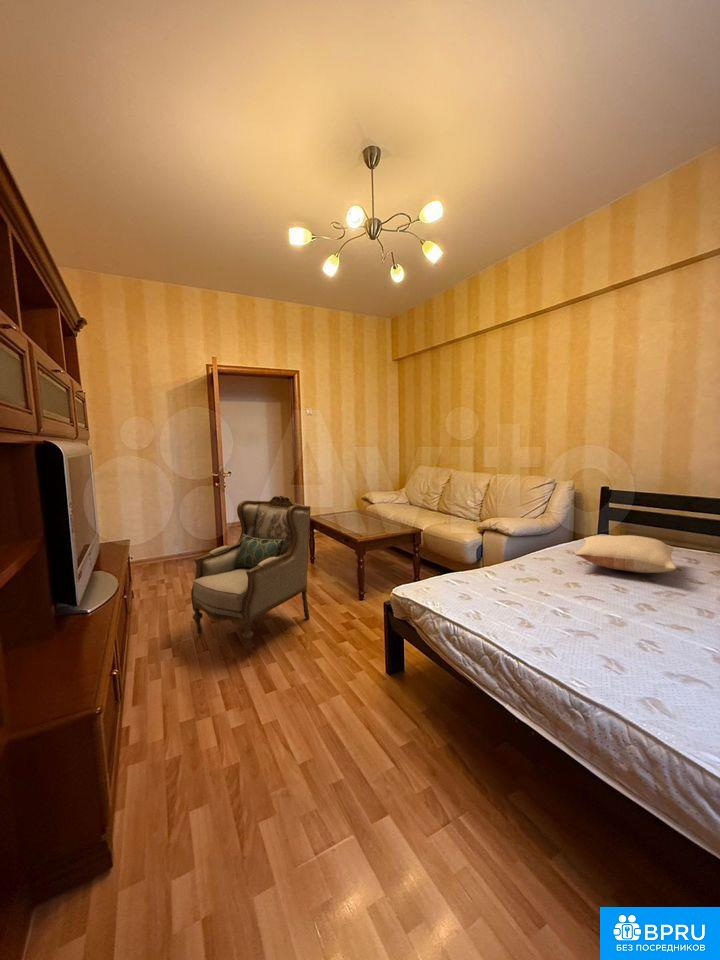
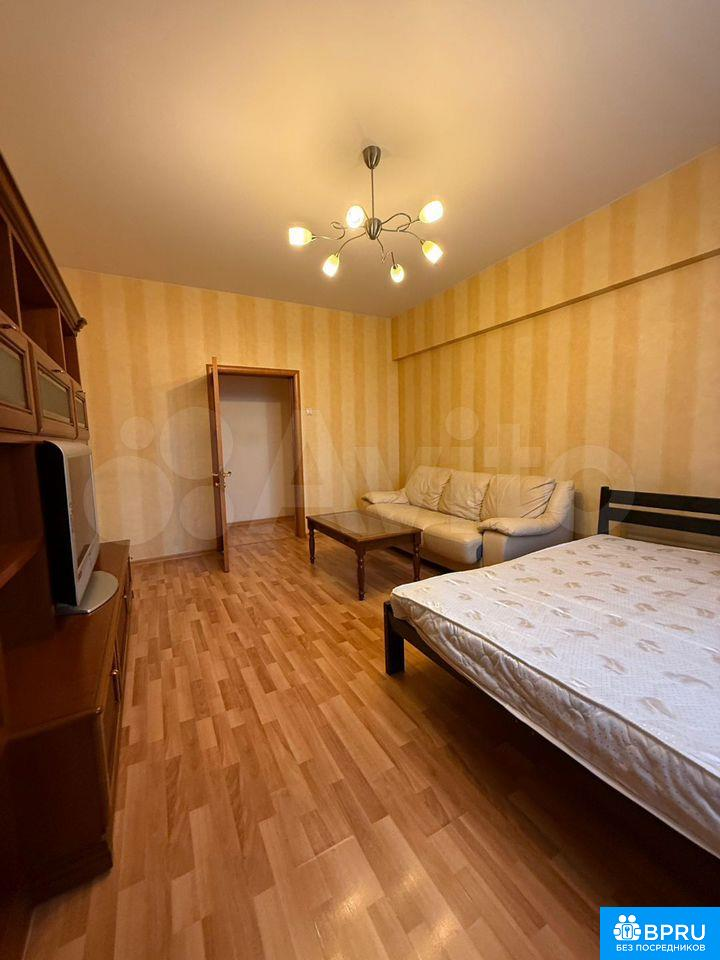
- pillow (624, 552)
- armchair (253, 564)
